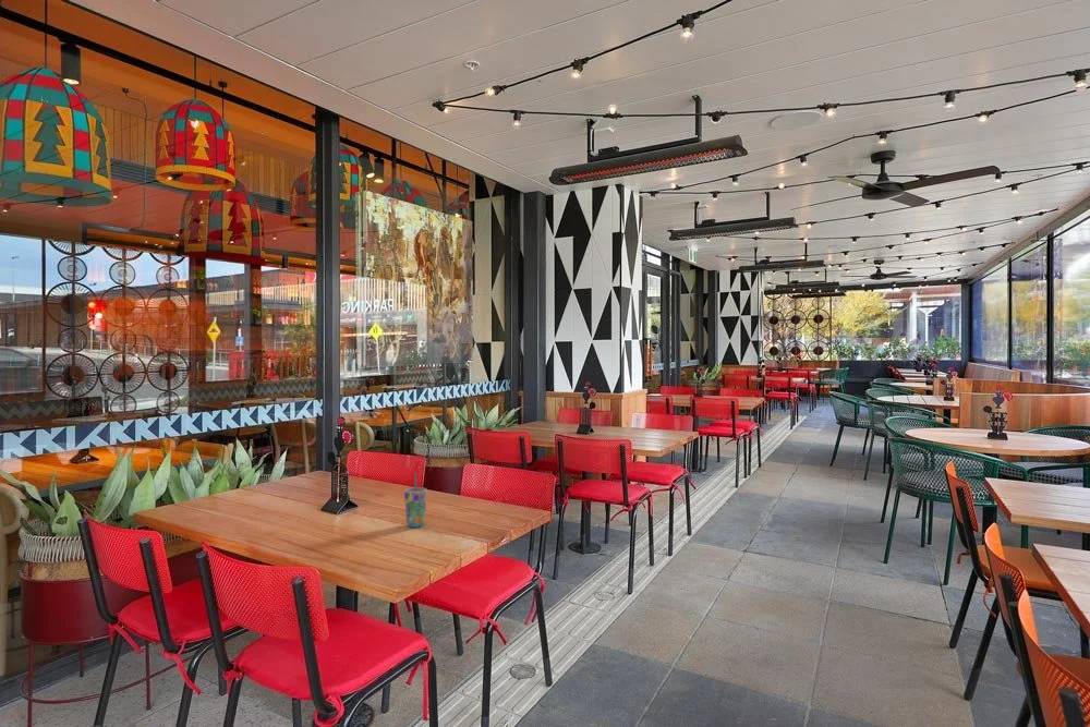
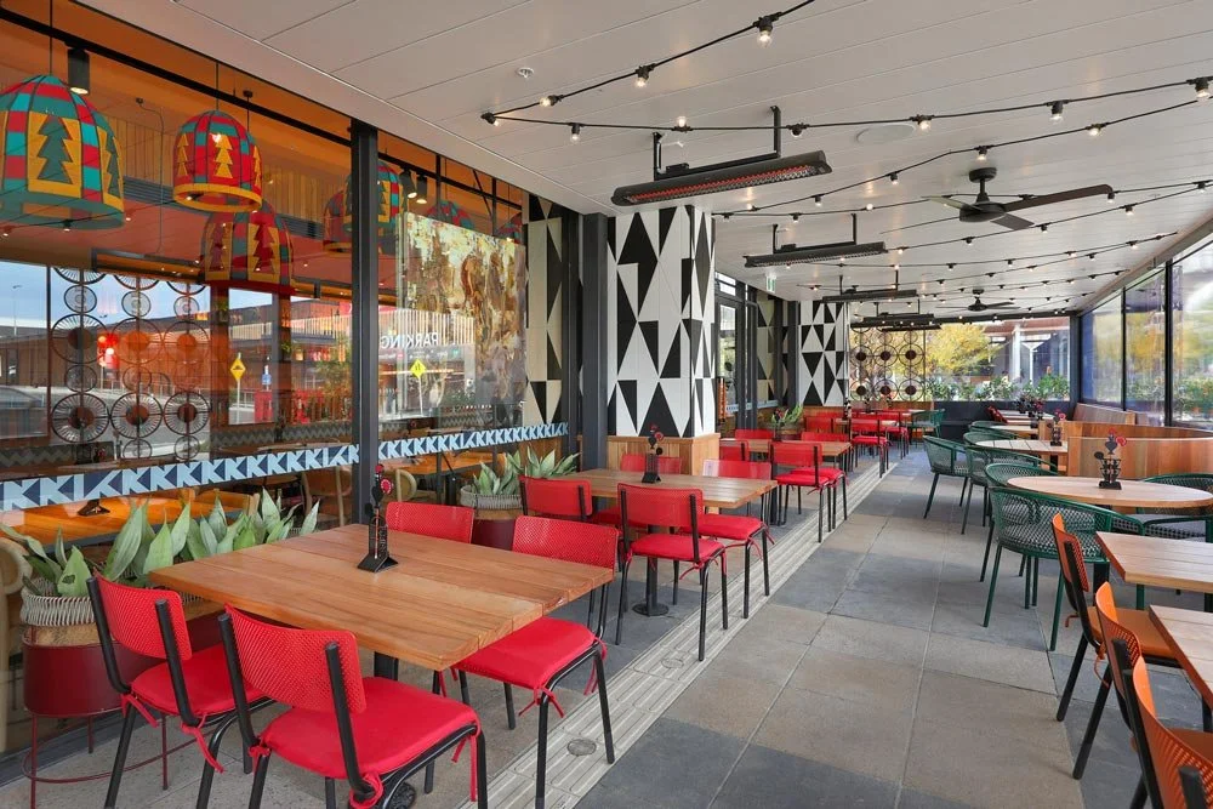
- cup (415, 498)
